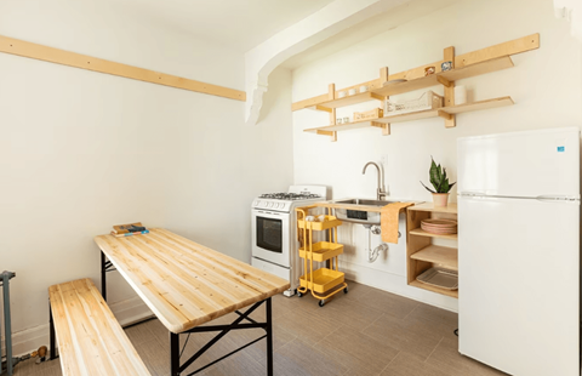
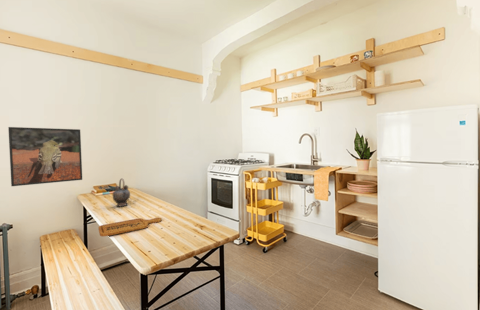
+ cutting board (132, 224)
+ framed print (48, 155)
+ teapot (121, 192)
